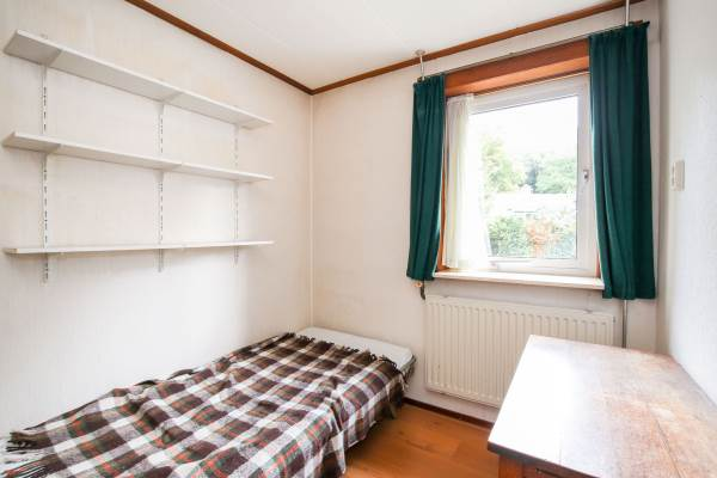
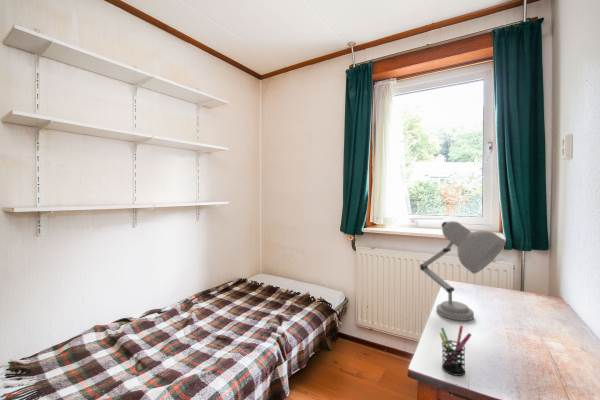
+ pen holder (452, 346)
+ desk lamp (464, 266)
